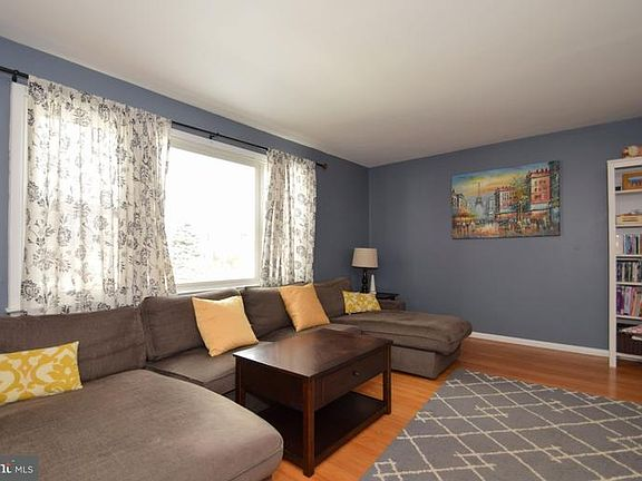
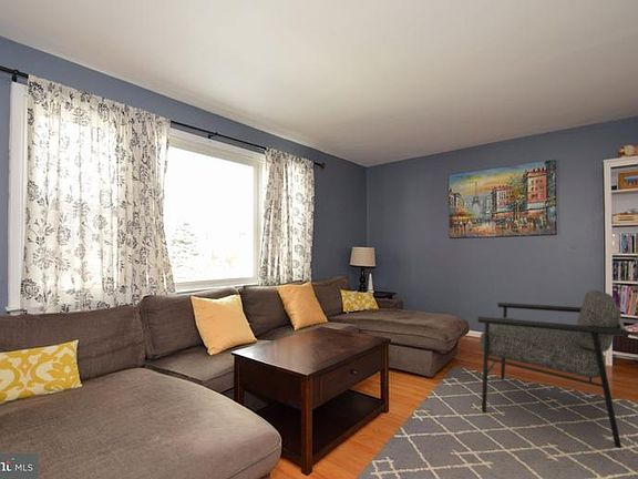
+ armchair (548, 348)
